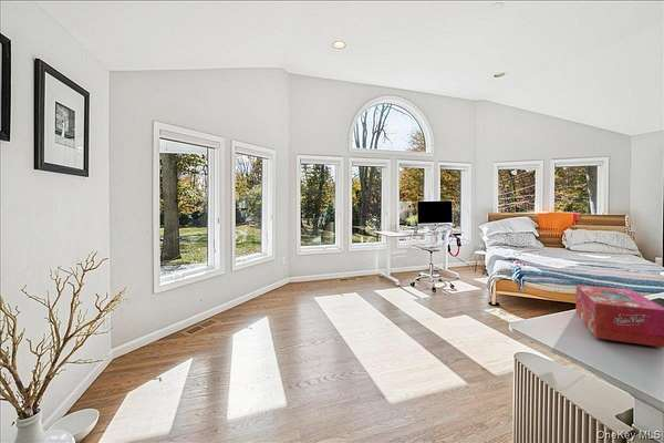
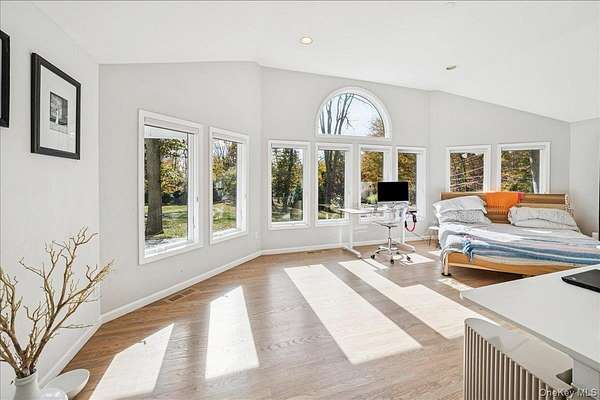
- tissue box (614, 311)
